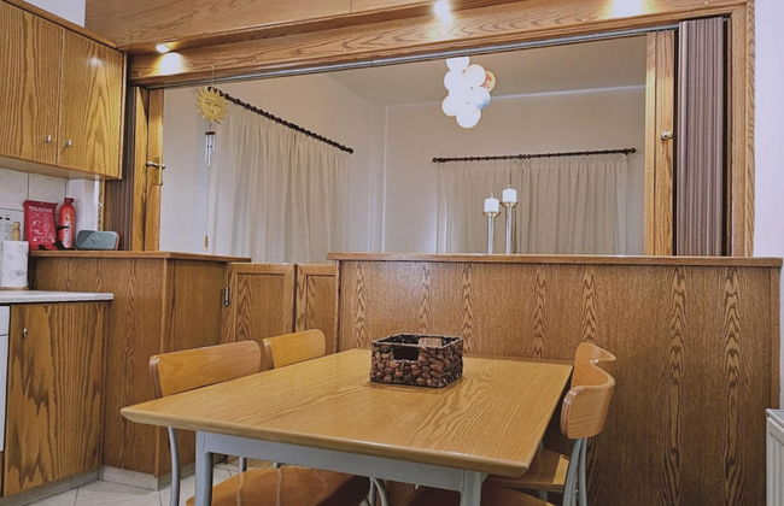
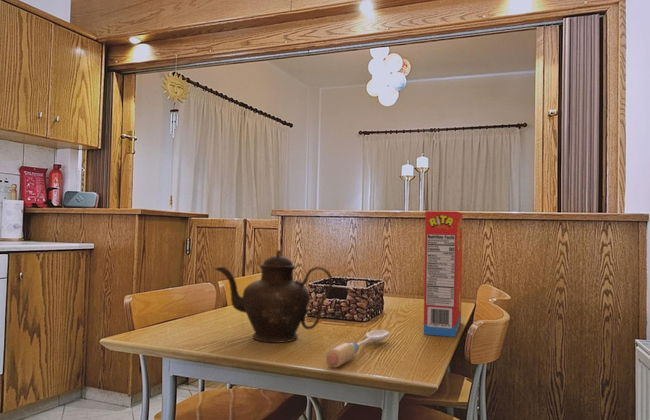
+ teapot (272, 293)
+ spoon (360, 343)
+ cereal box (444, 269)
